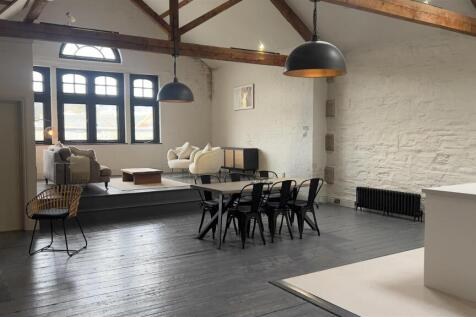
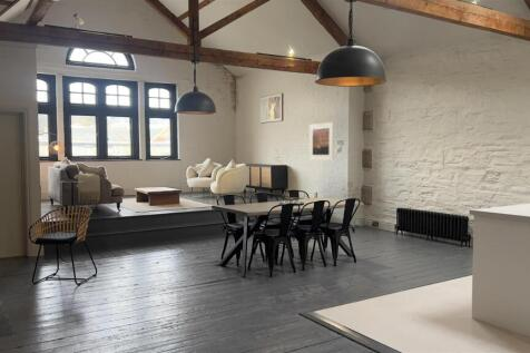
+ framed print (321, 141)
